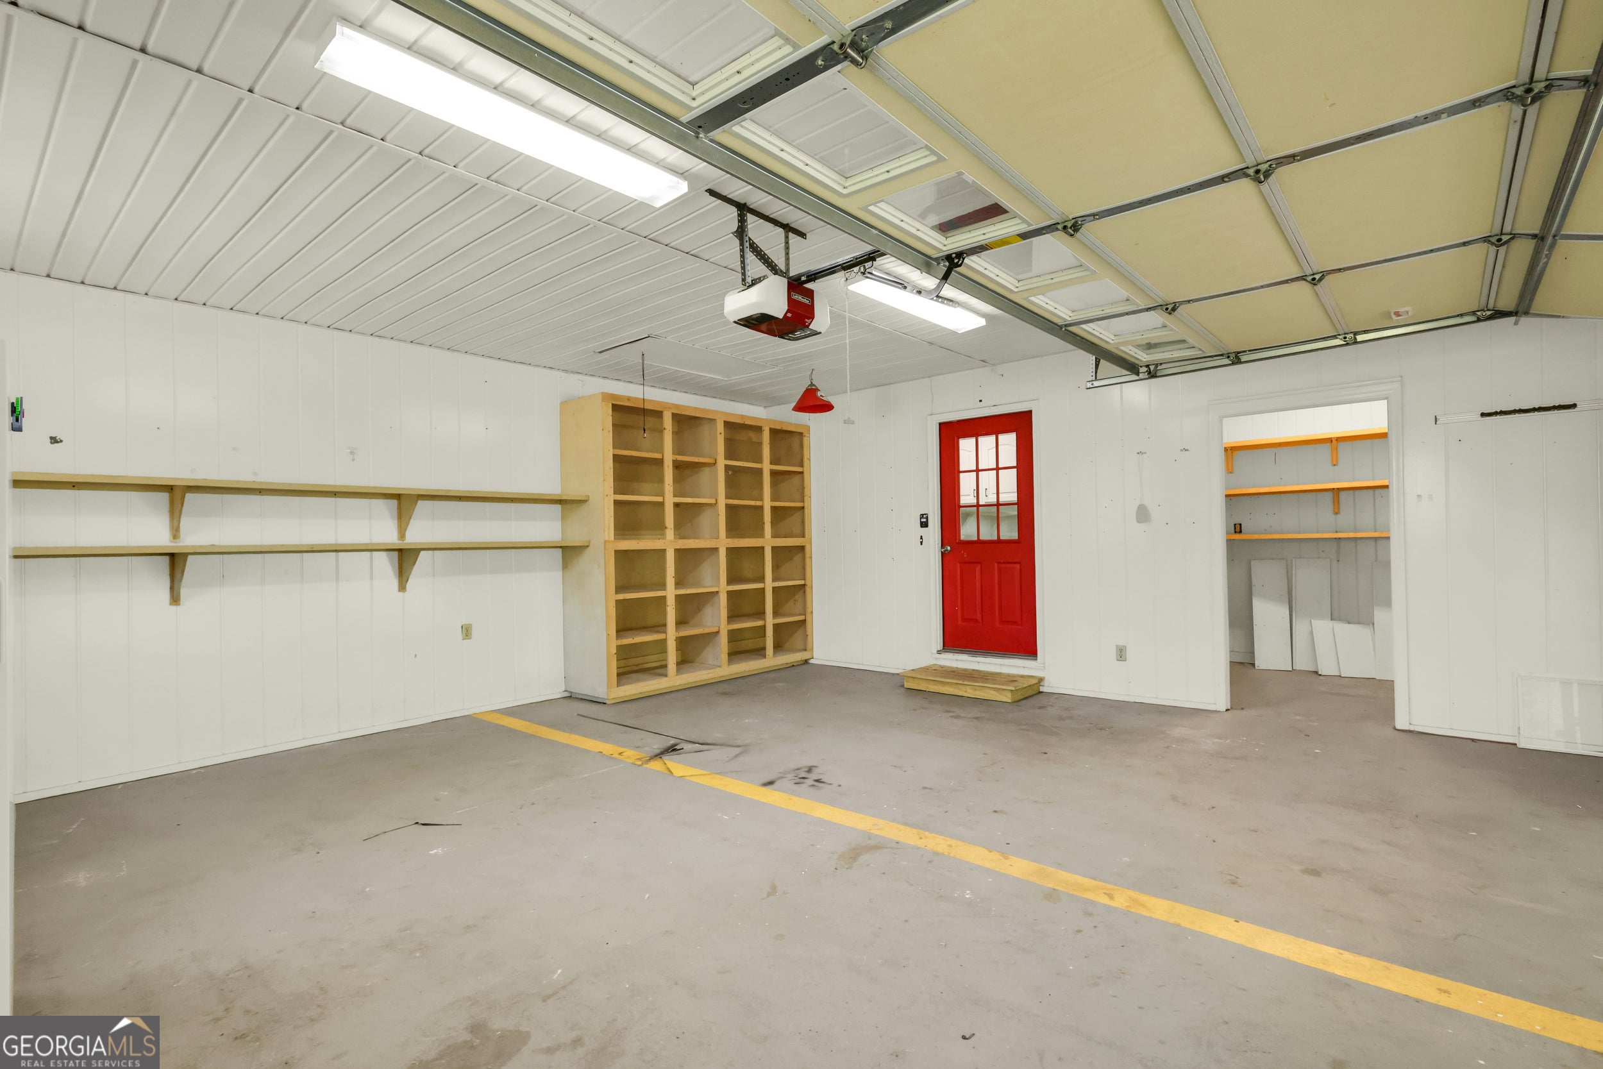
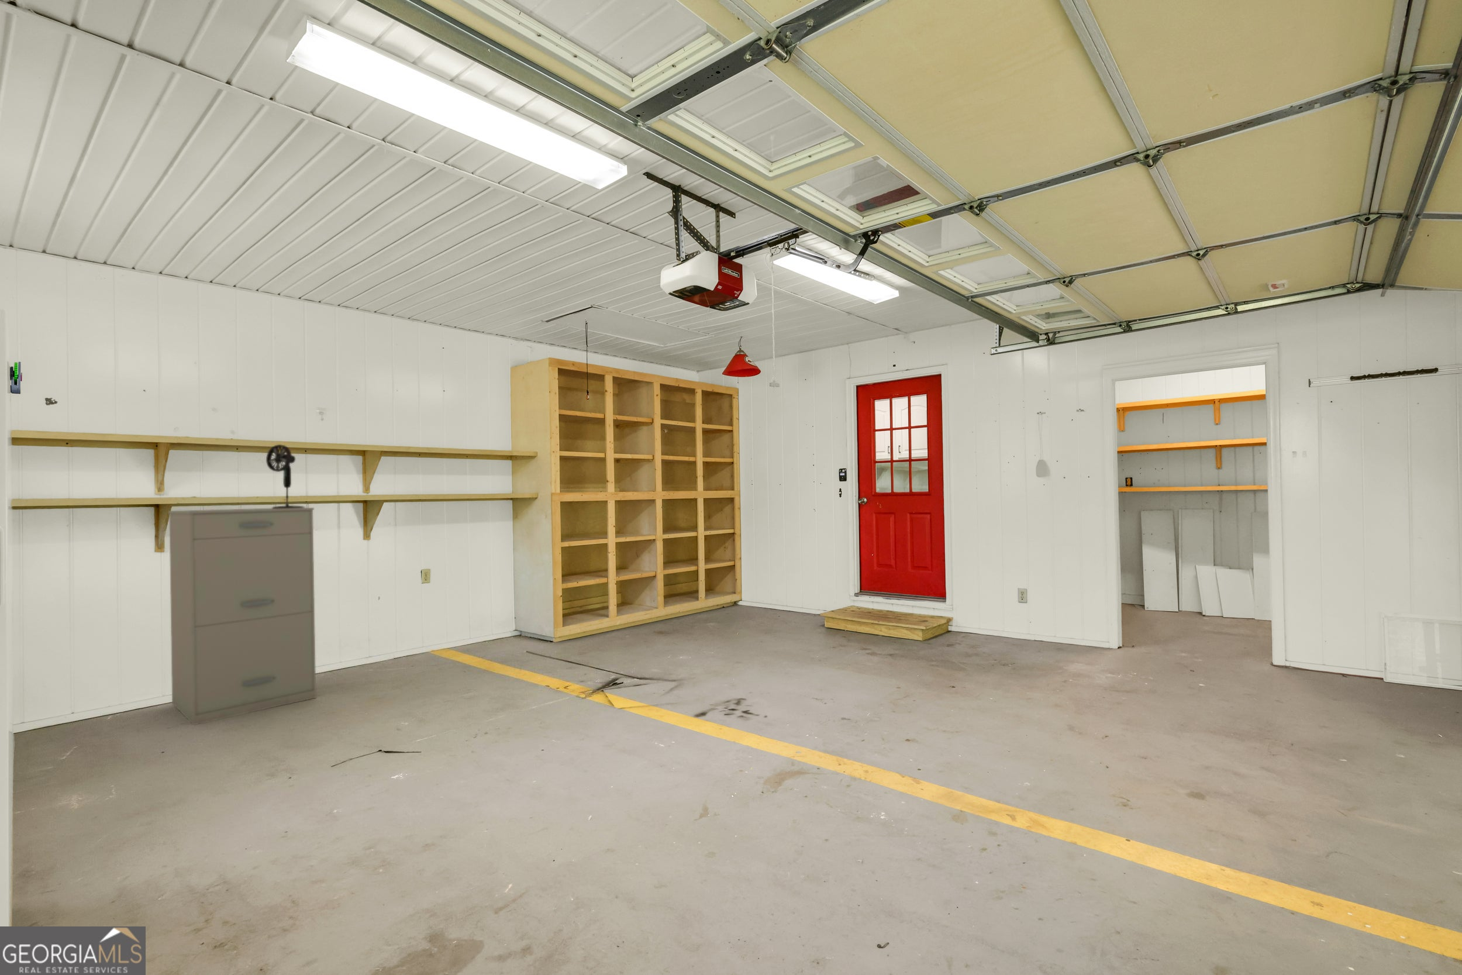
+ filing cabinet (243, 605)
+ standing fan (287, 477)
